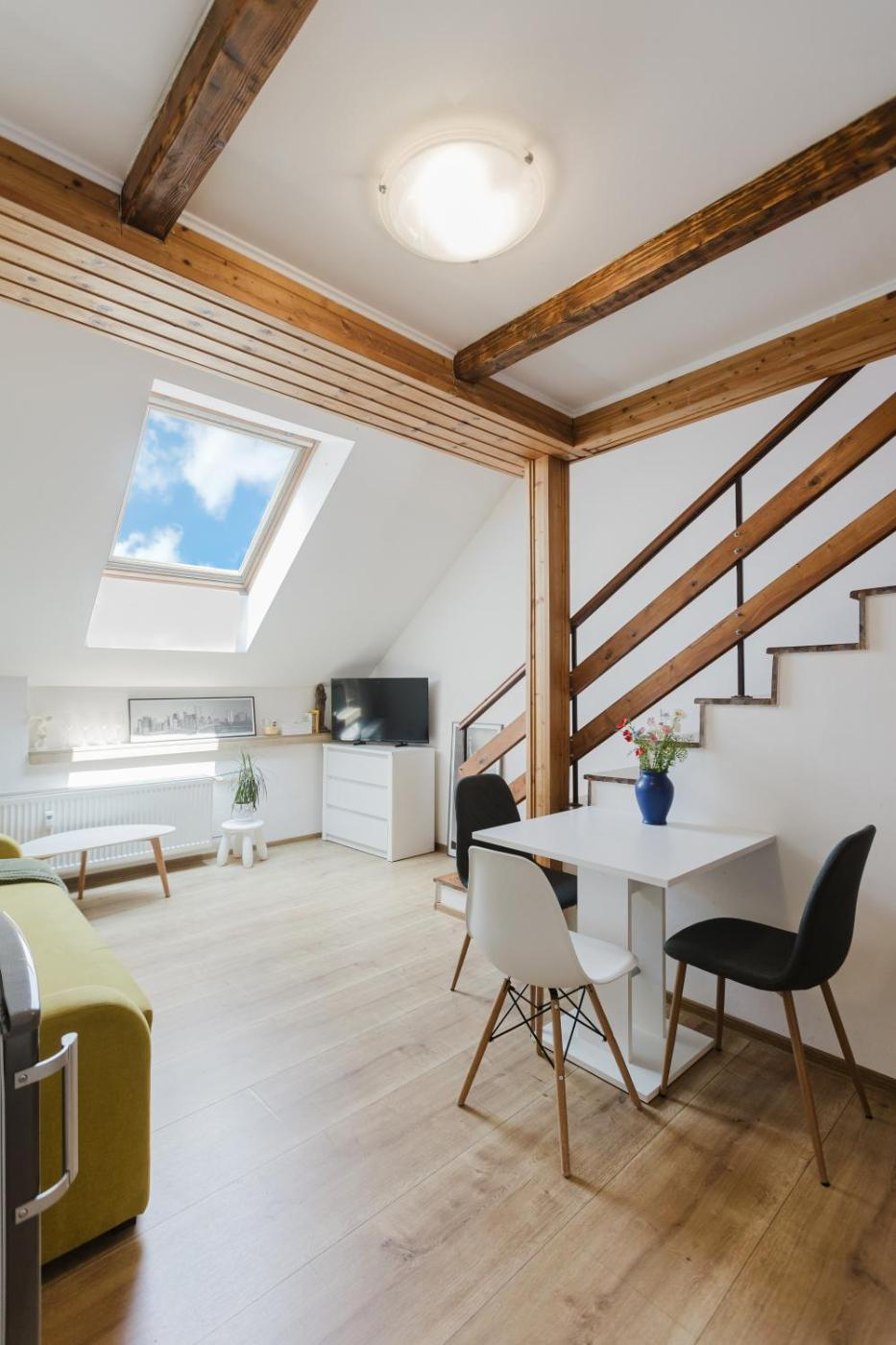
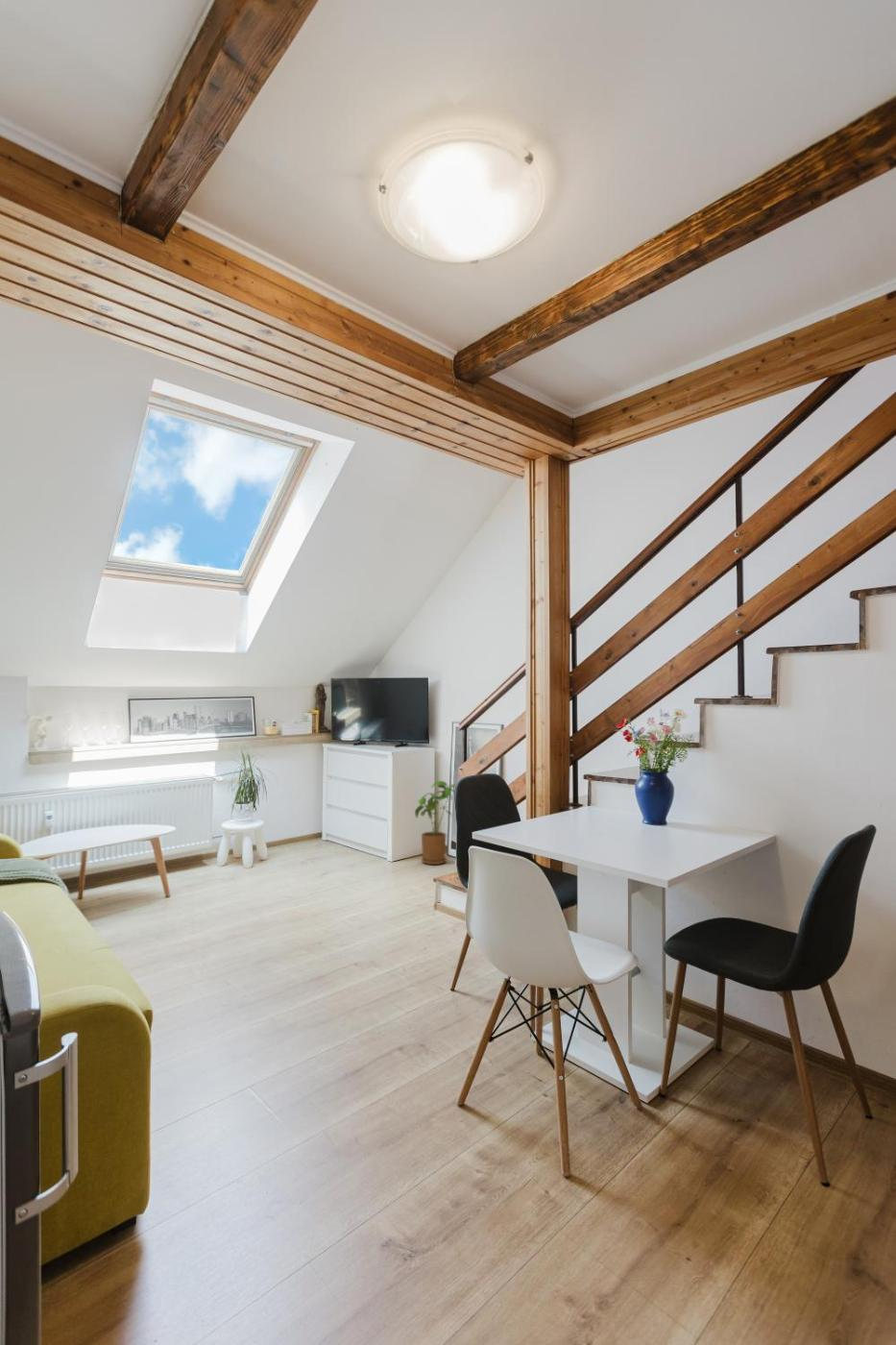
+ house plant (433, 822)
